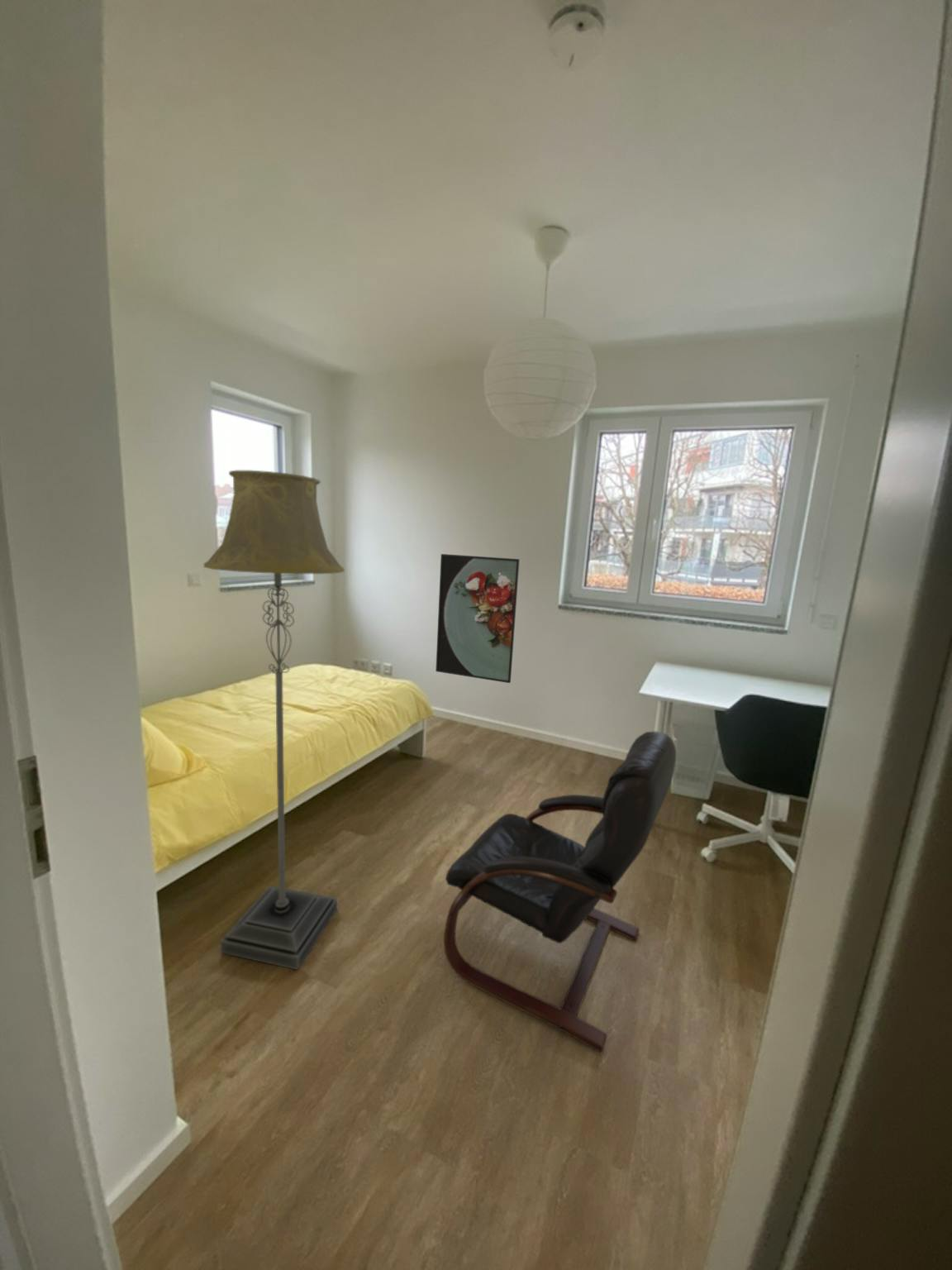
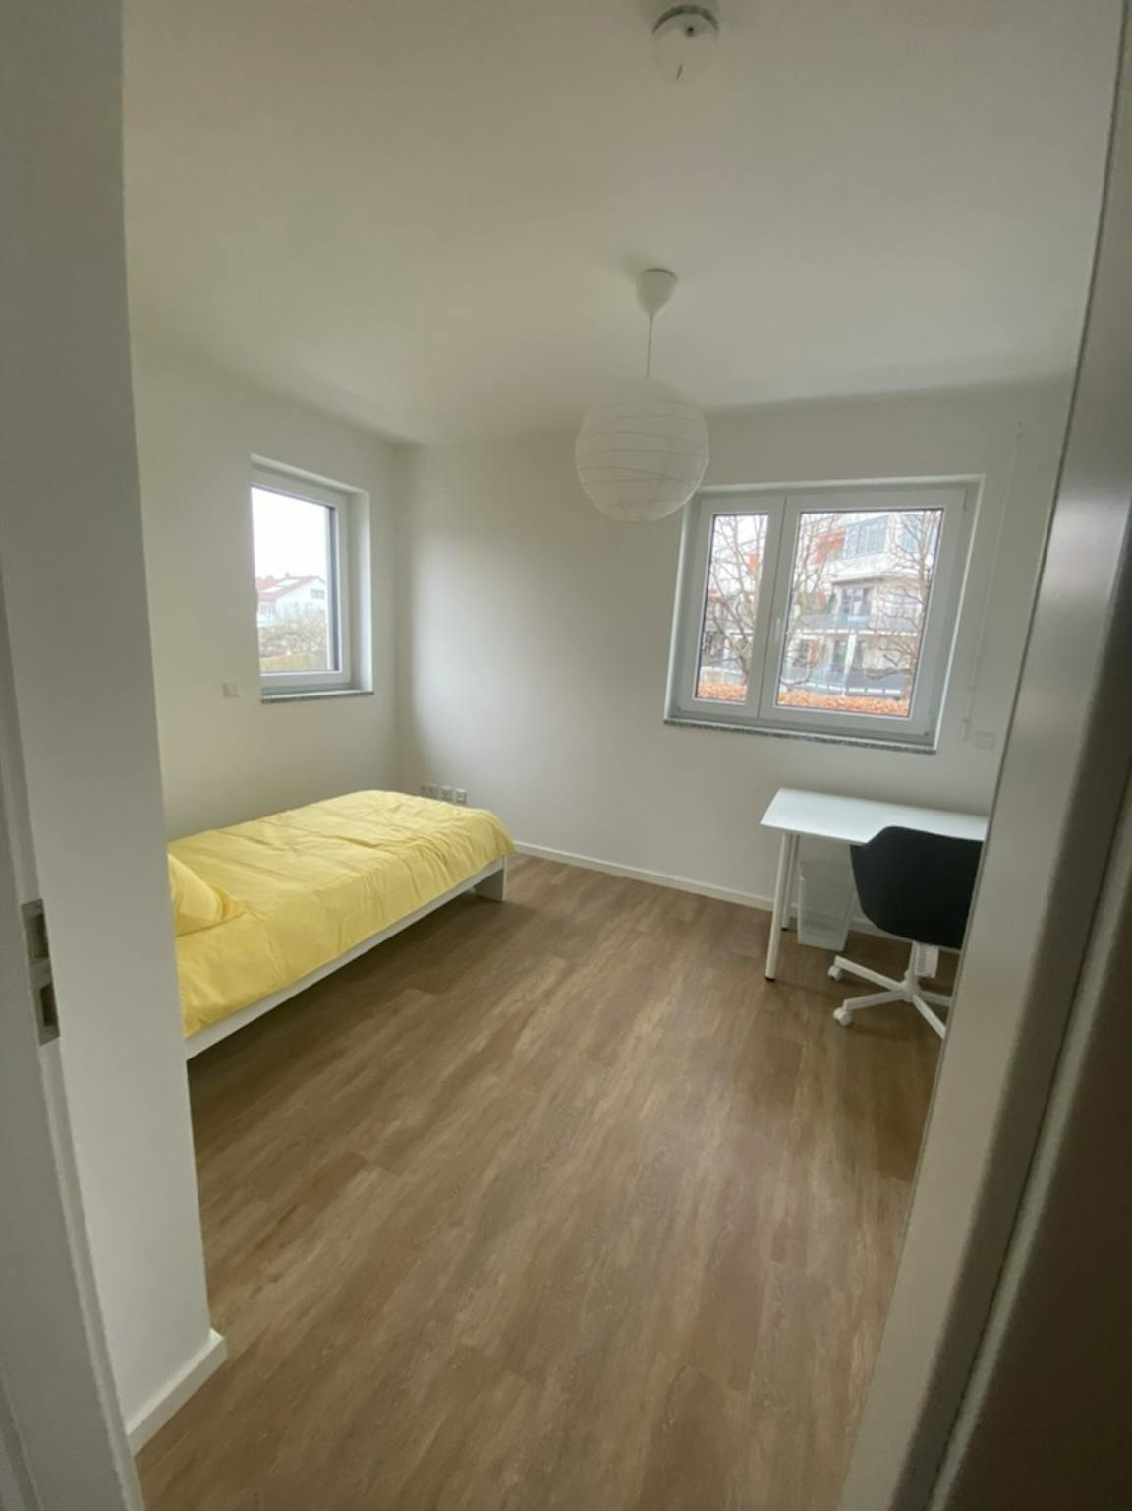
- armchair (555, 843)
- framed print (475, 618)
- floor lamp (278, 723)
